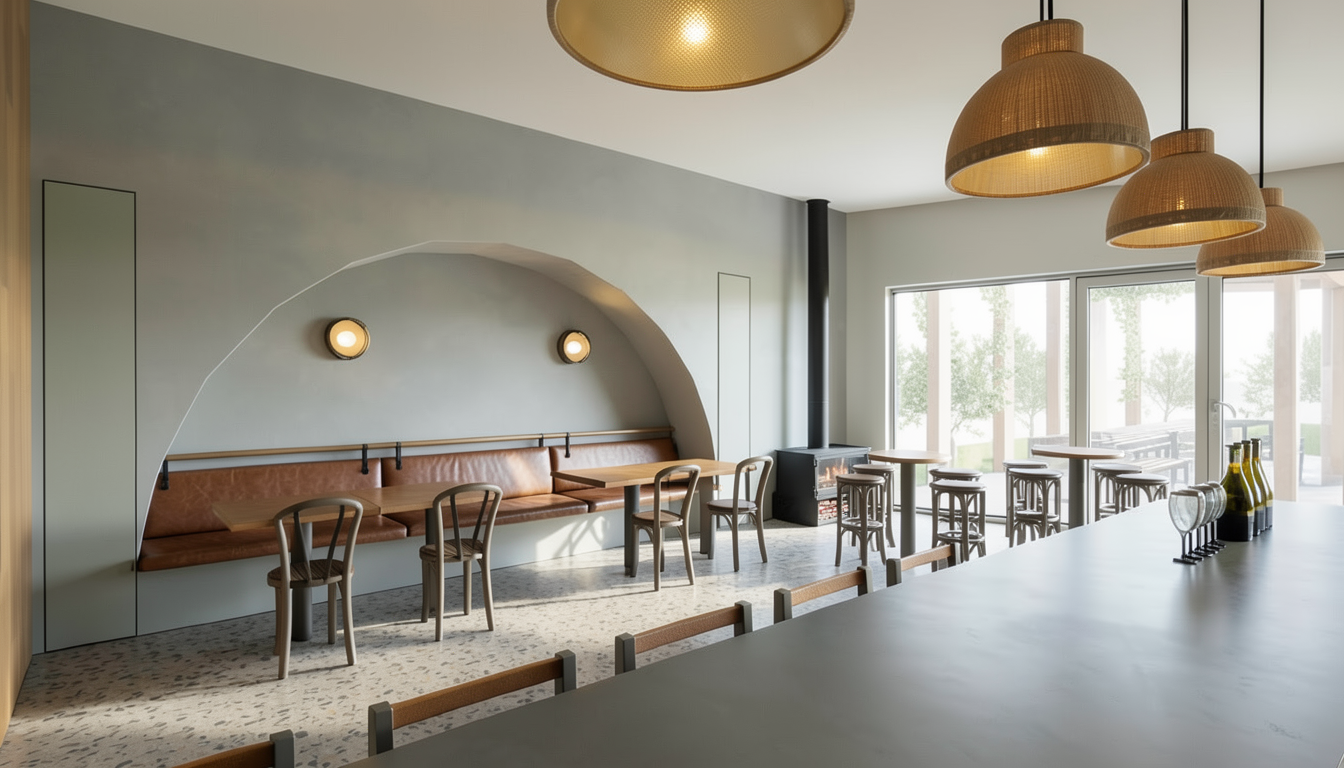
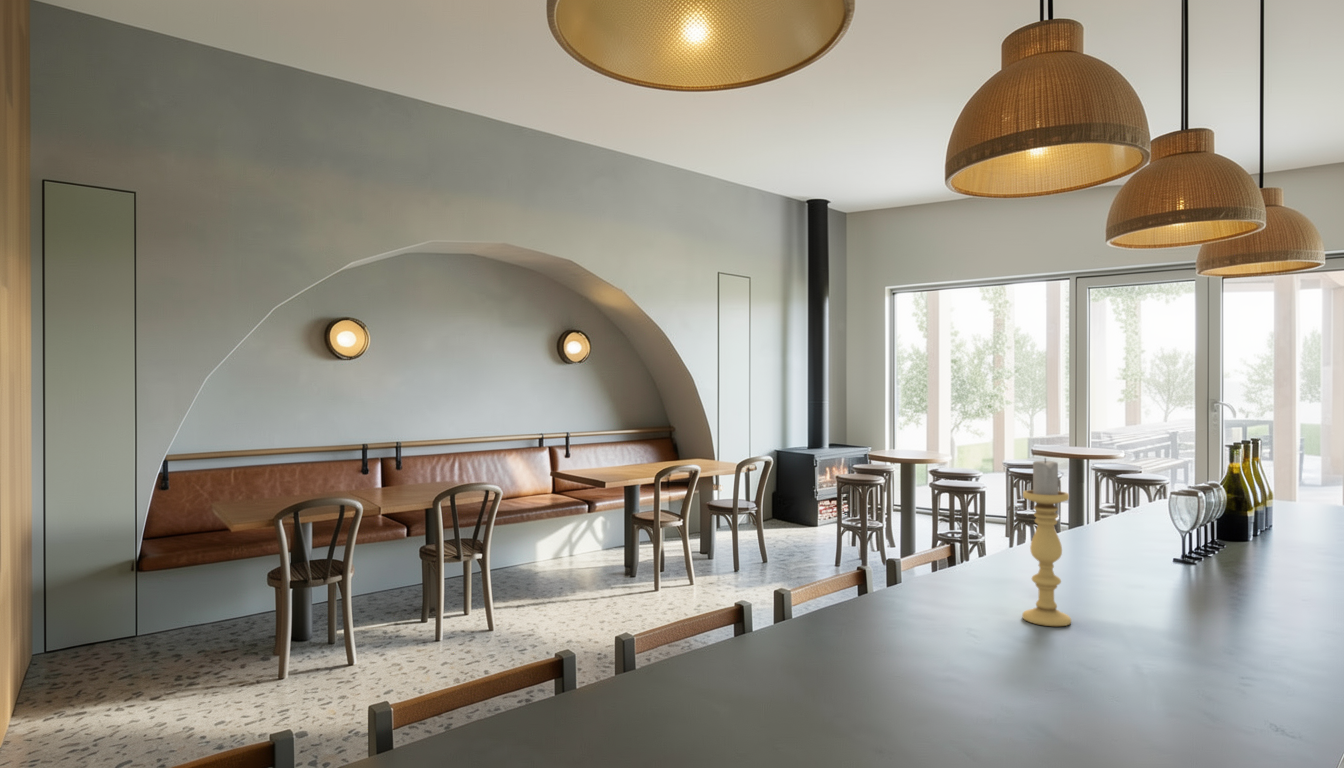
+ candle holder (1046, 538)
